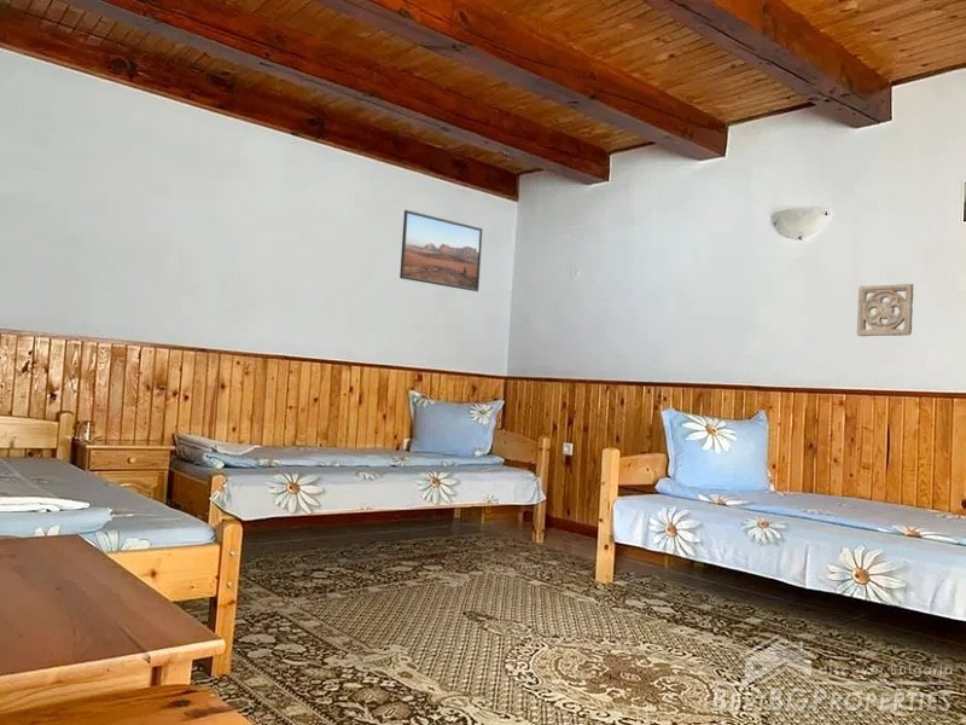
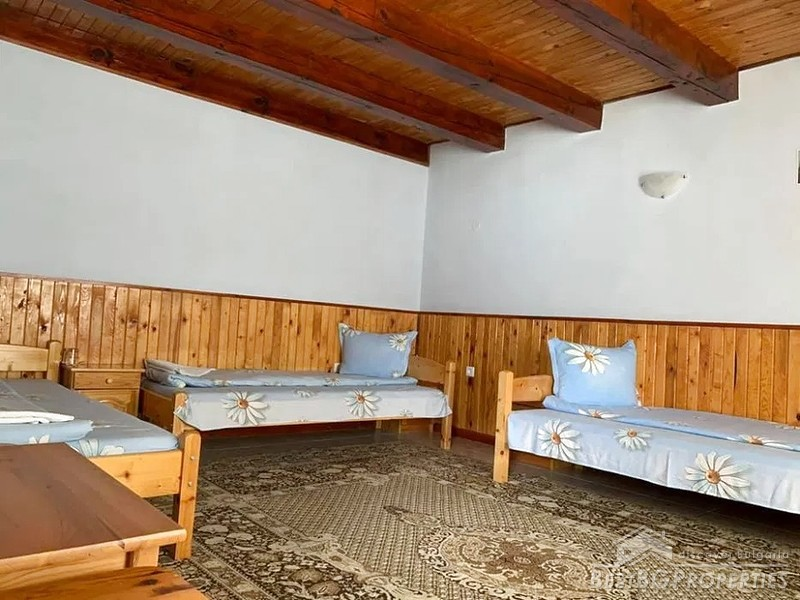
- wall ornament (884, 311)
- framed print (442, 251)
